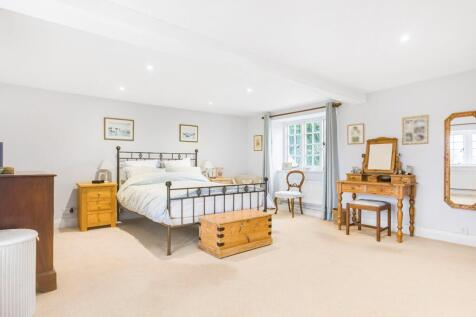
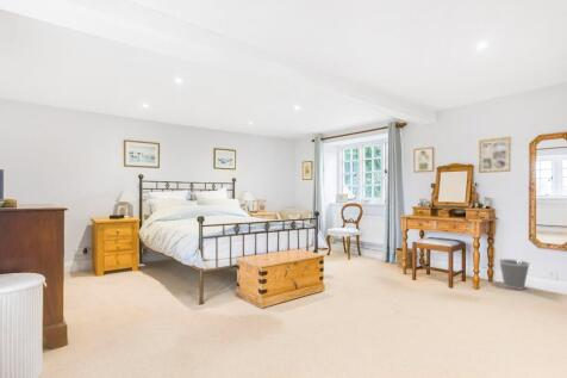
+ wastebasket (513, 274)
